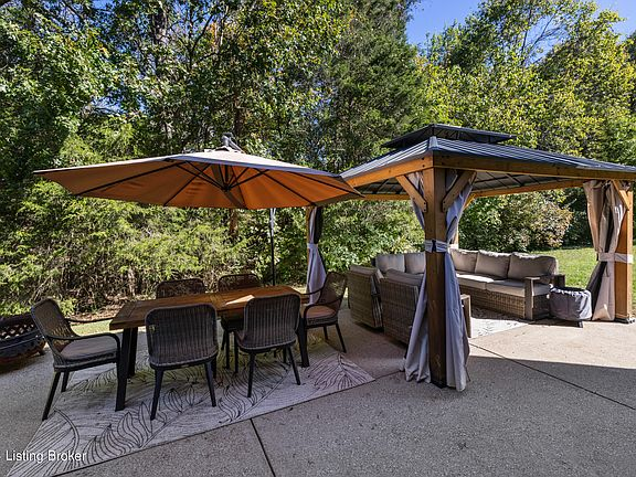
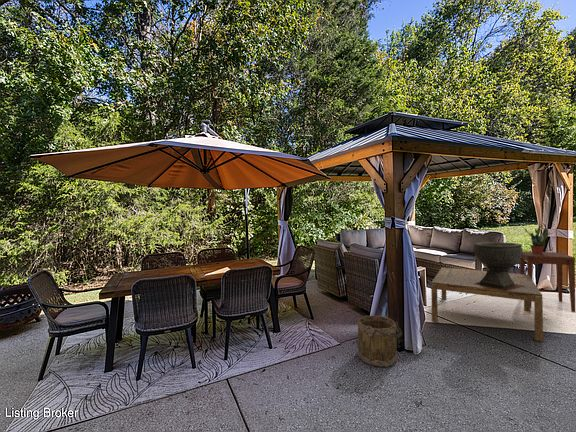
+ coffee table (482, 294)
+ potted plant (534, 238)
+ bucket (379, 338)
+ urn (497, 264)
+ side table (557, 279)
